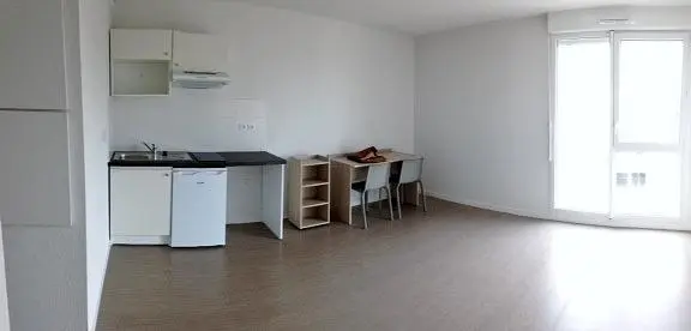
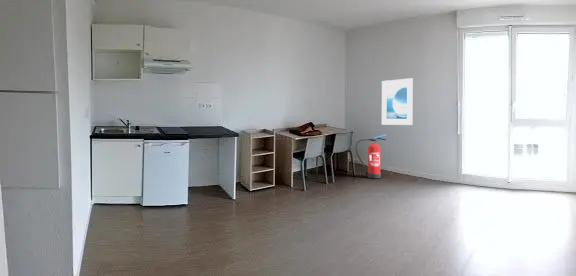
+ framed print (396, 102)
+ fire extinguisher (370, 155)
